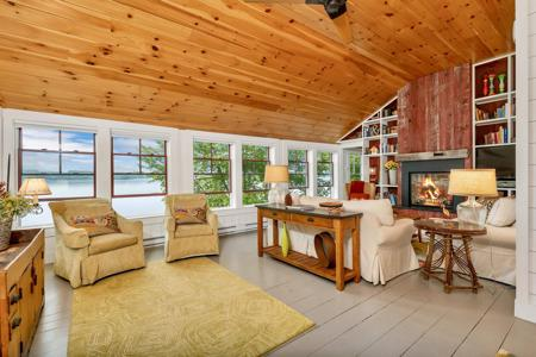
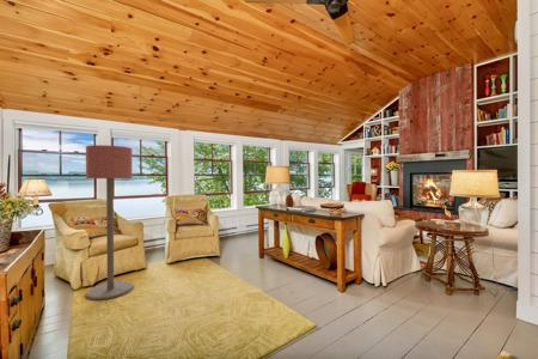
+ floor lamp (110, 219)
